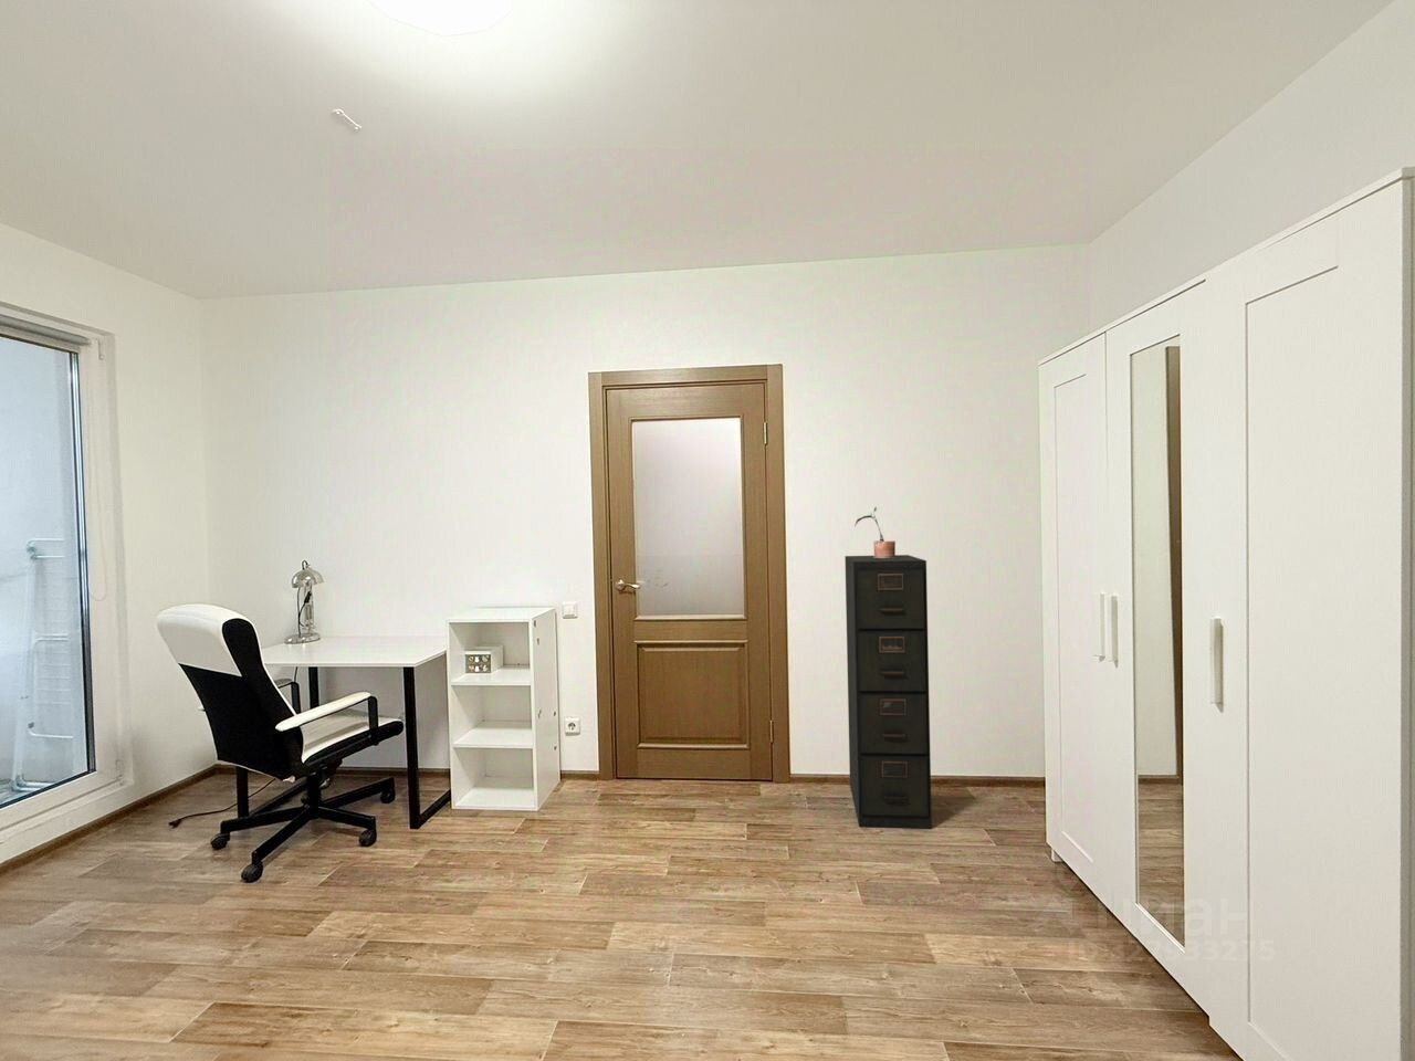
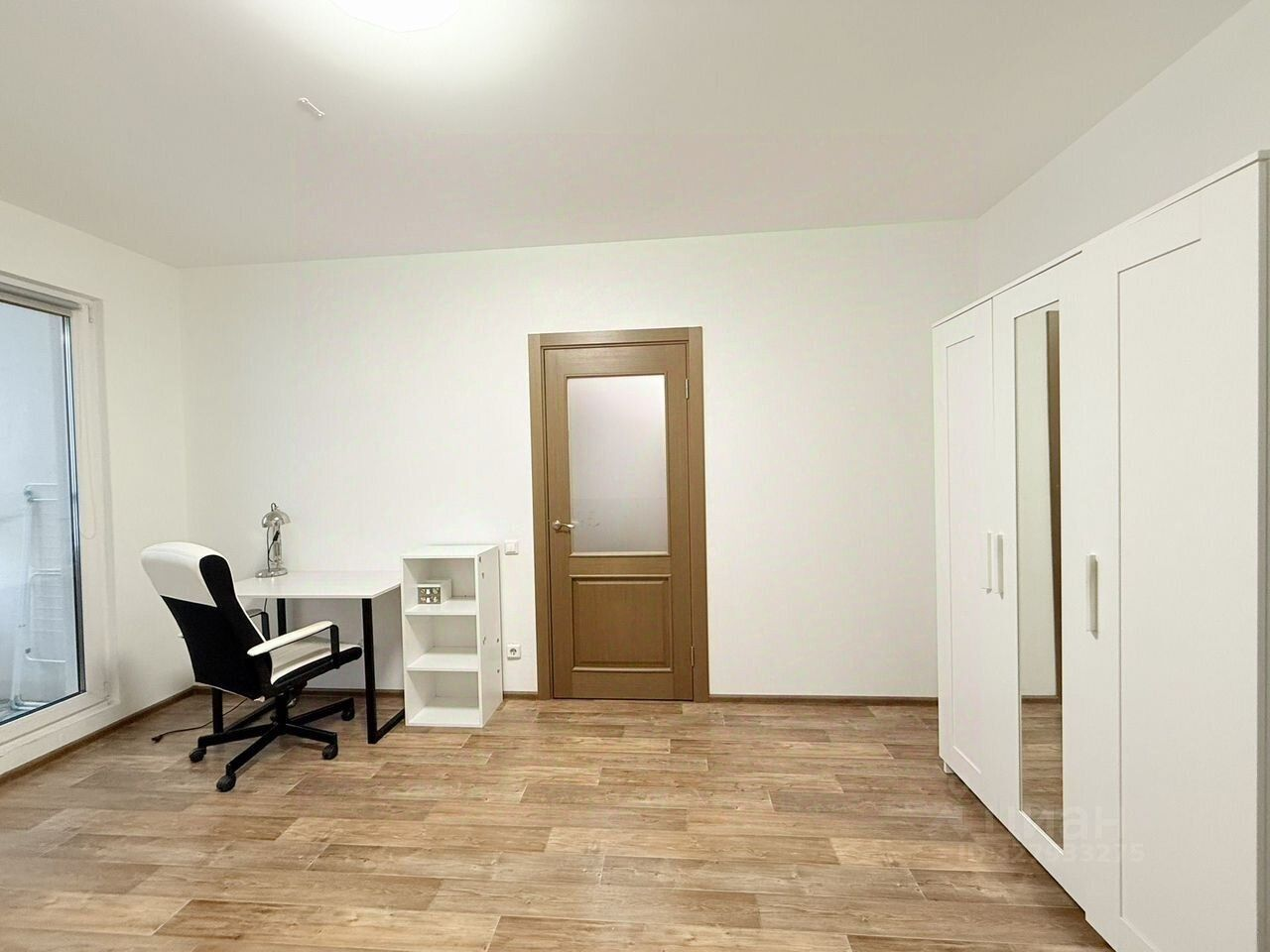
- potted plant (879, 530)
- filing cabinet (886, 682)
